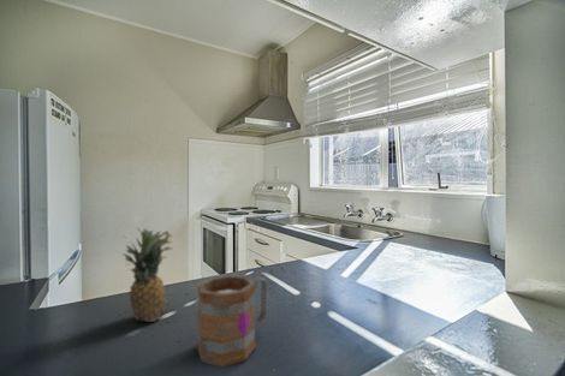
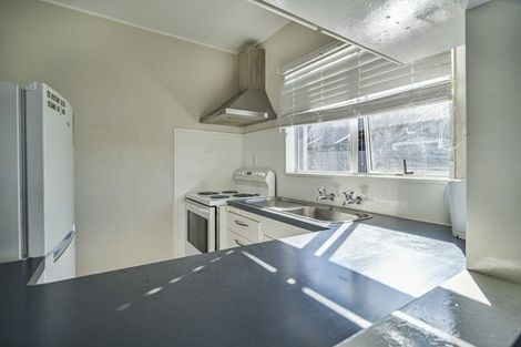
- mug (237, 311)
- fruit (153, 273)
